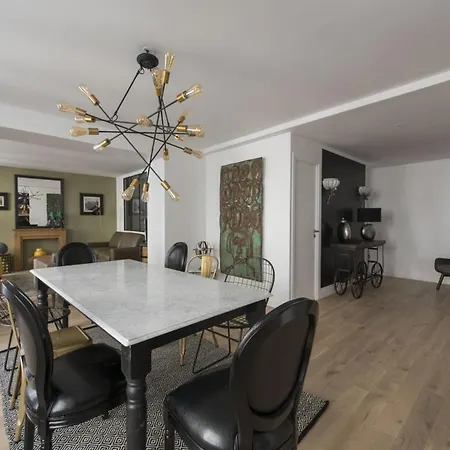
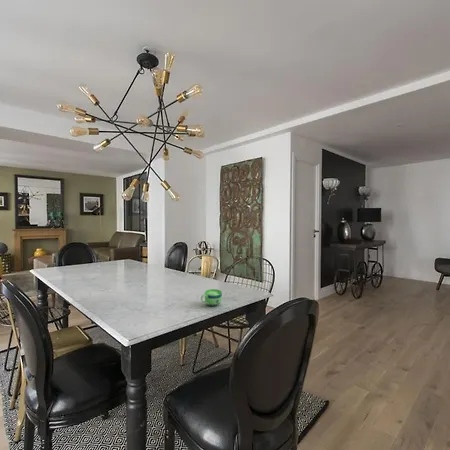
+ cup (211, 298)
